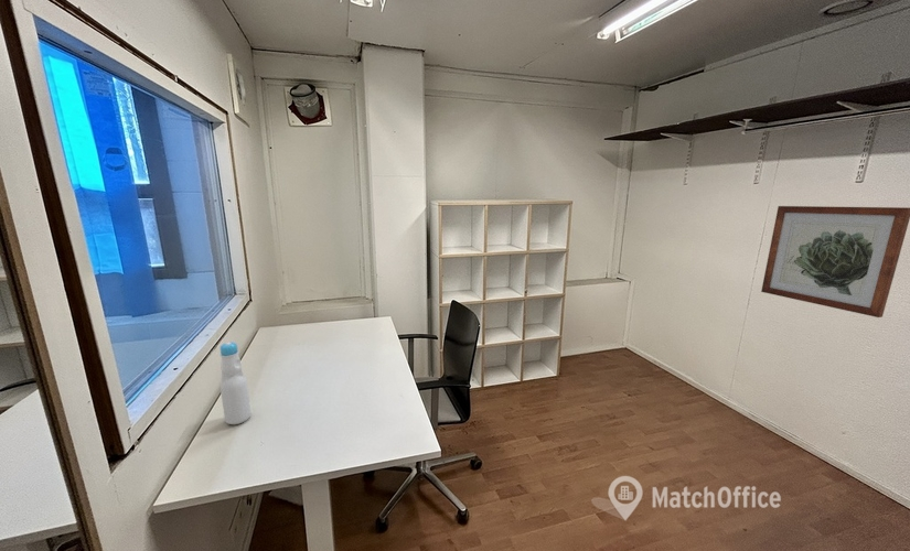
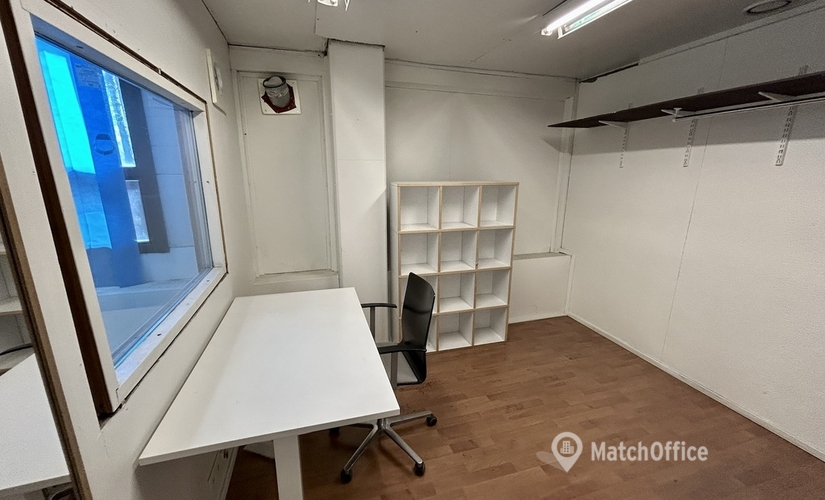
- bottle (233, 381)
- wall art (825, 256)
